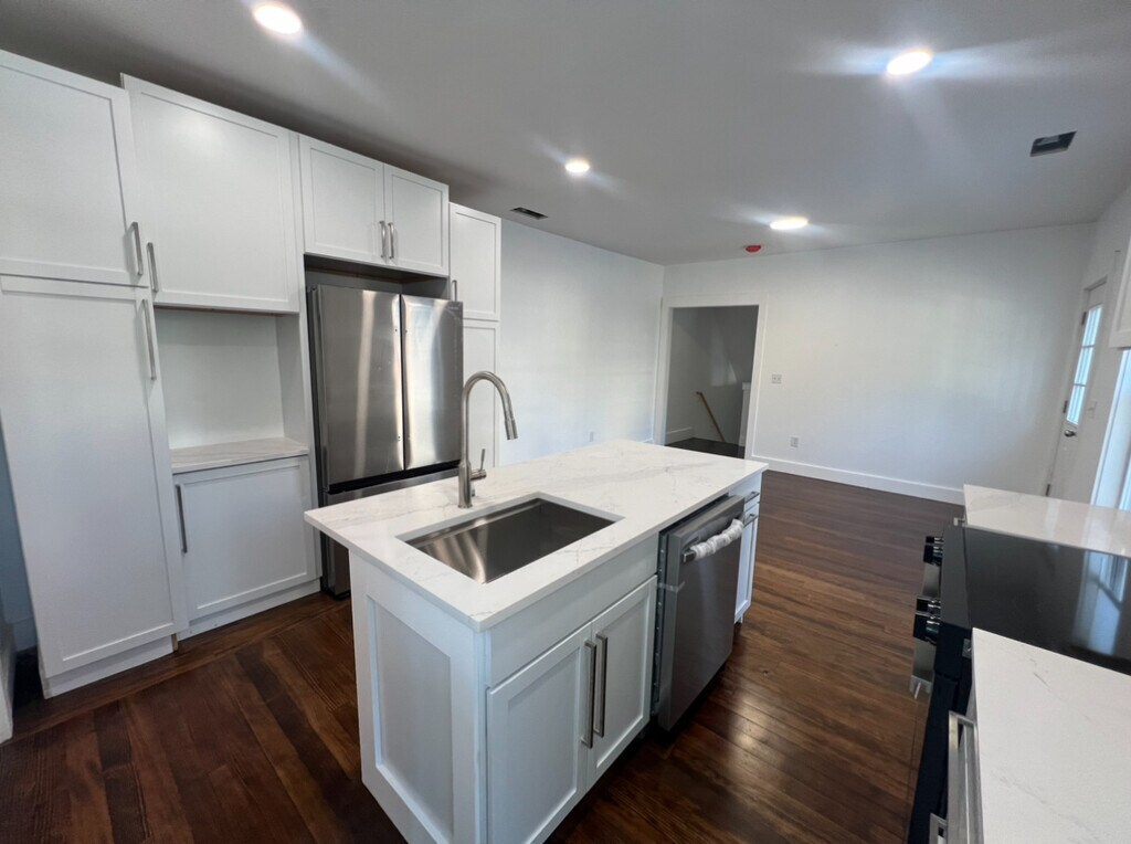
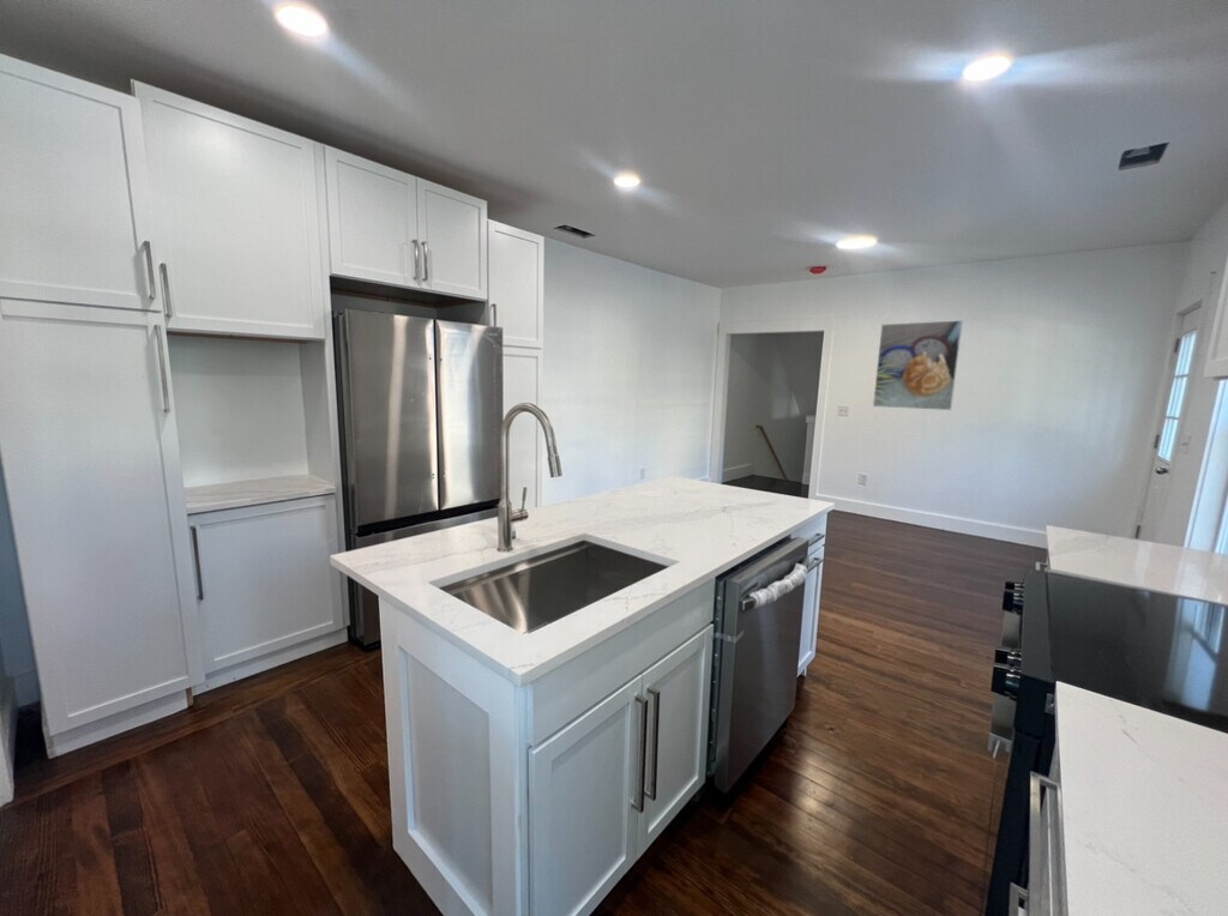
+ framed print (915, 366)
